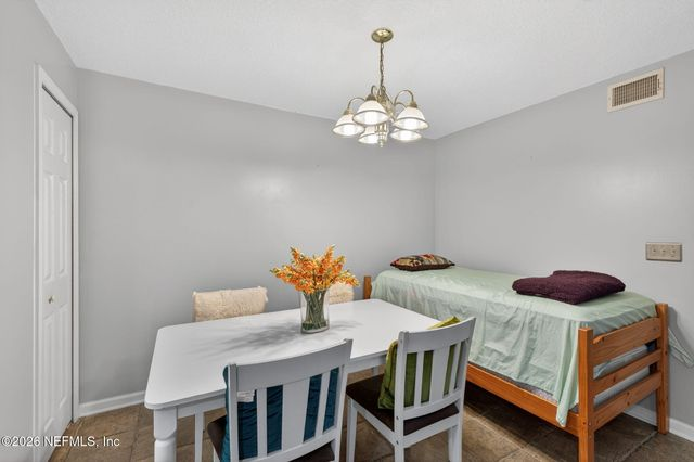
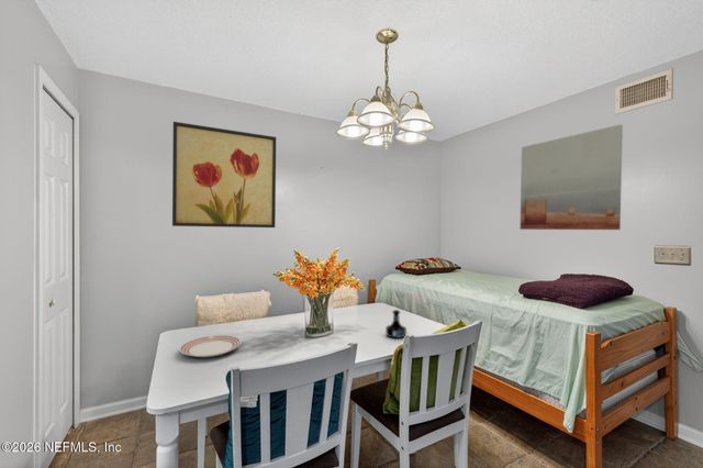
+ wall art (227, 178)
+ dinner plate (211, 346)
+ tequila bottle (395, 322)
+ wall art (565, 183)
